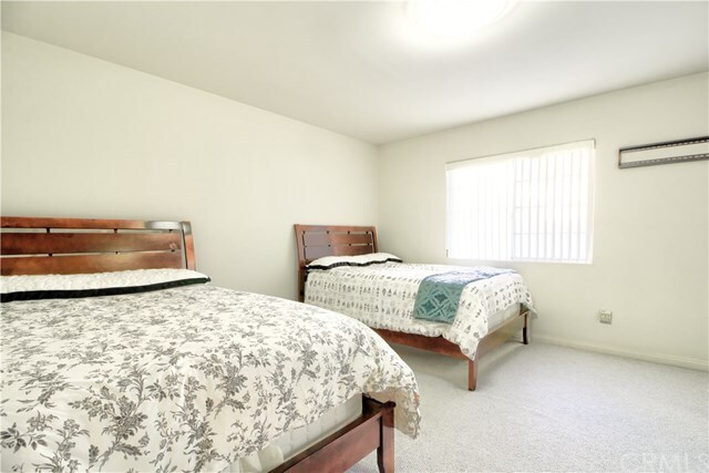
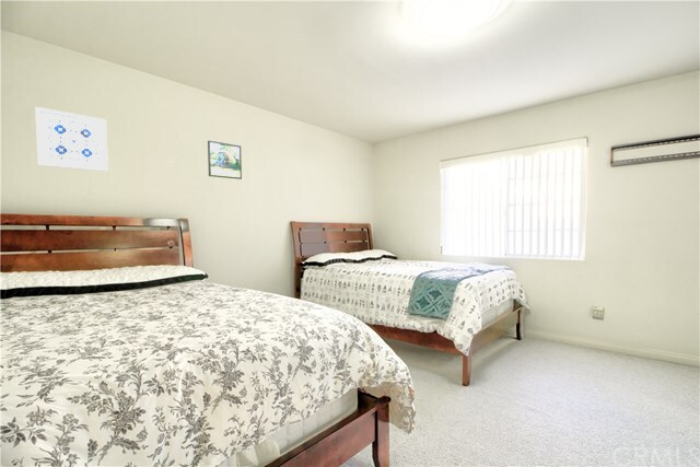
+ wall art (73, 141)
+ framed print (225, 160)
